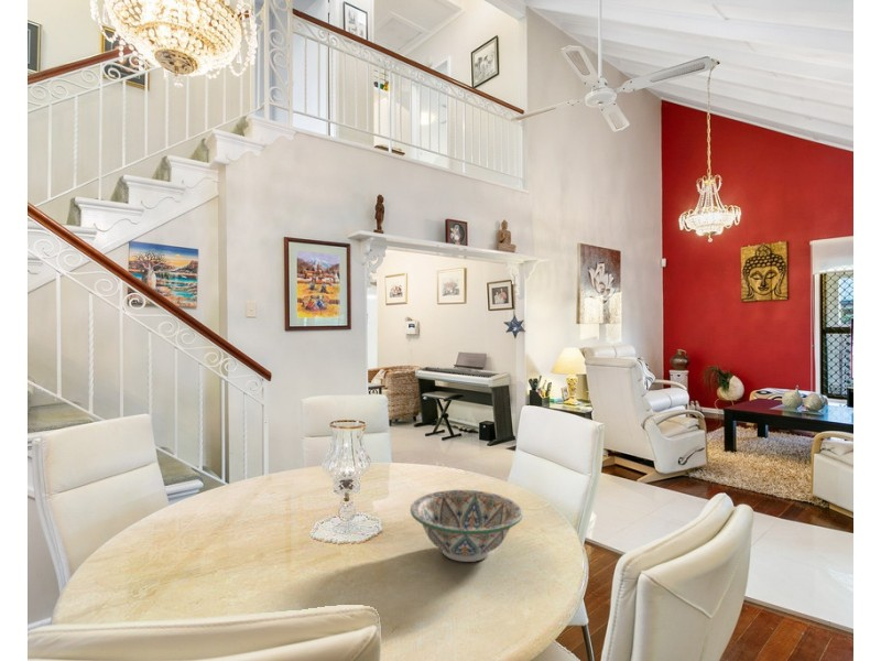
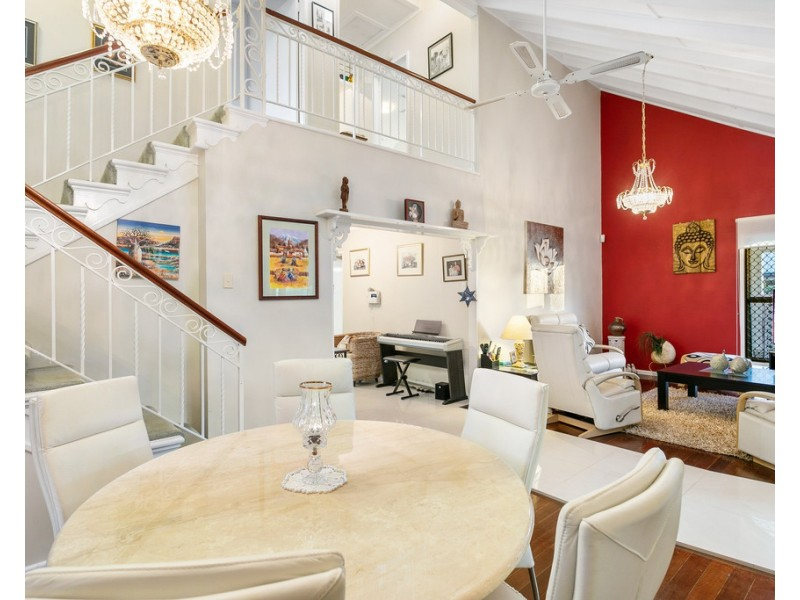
- decorative bowl (466, 528)
